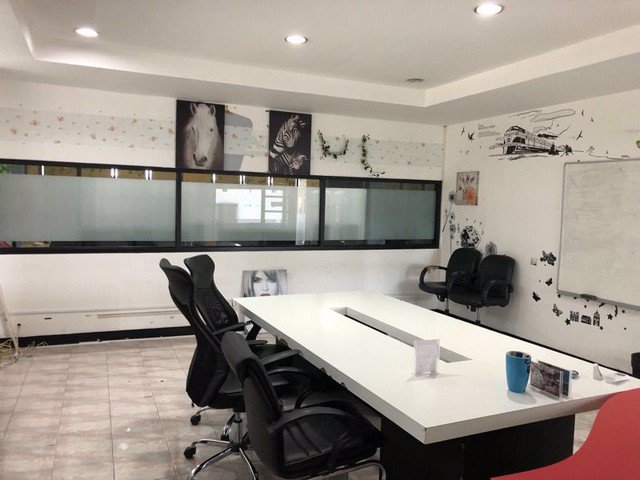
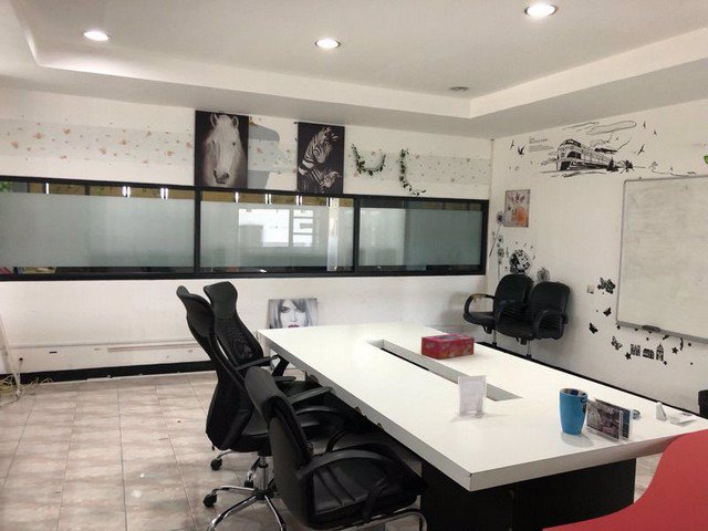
+ tissue box (447, 345)
